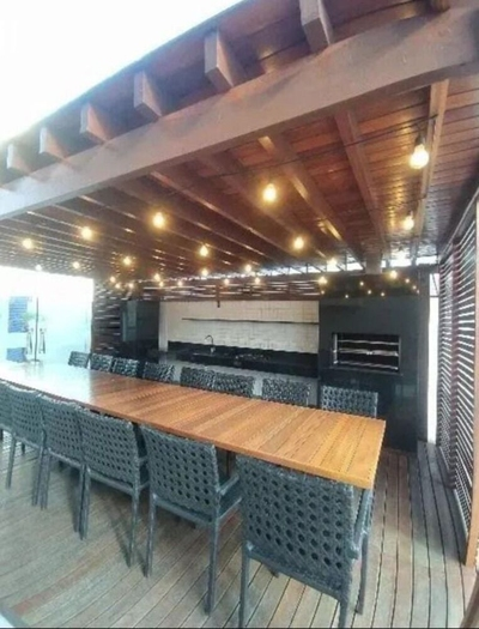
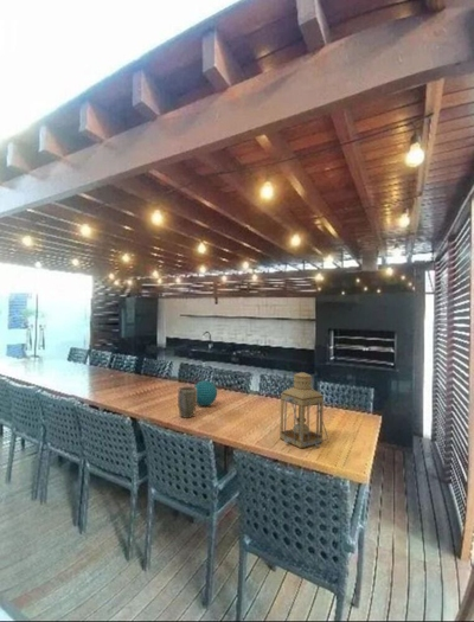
+ decorative ball (204, 392)
+ lantern (303, 406)
+ plant pot (186, 402)
